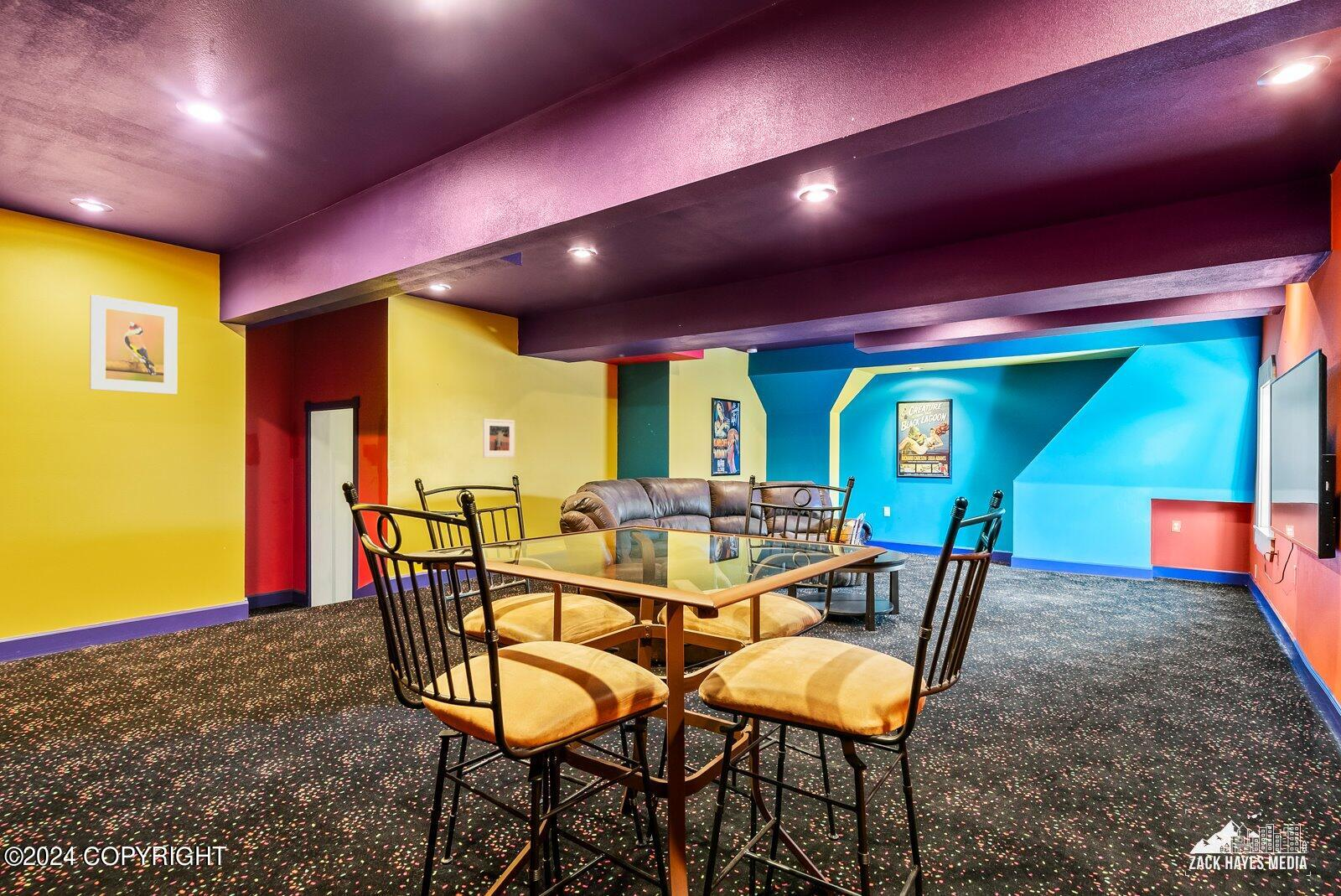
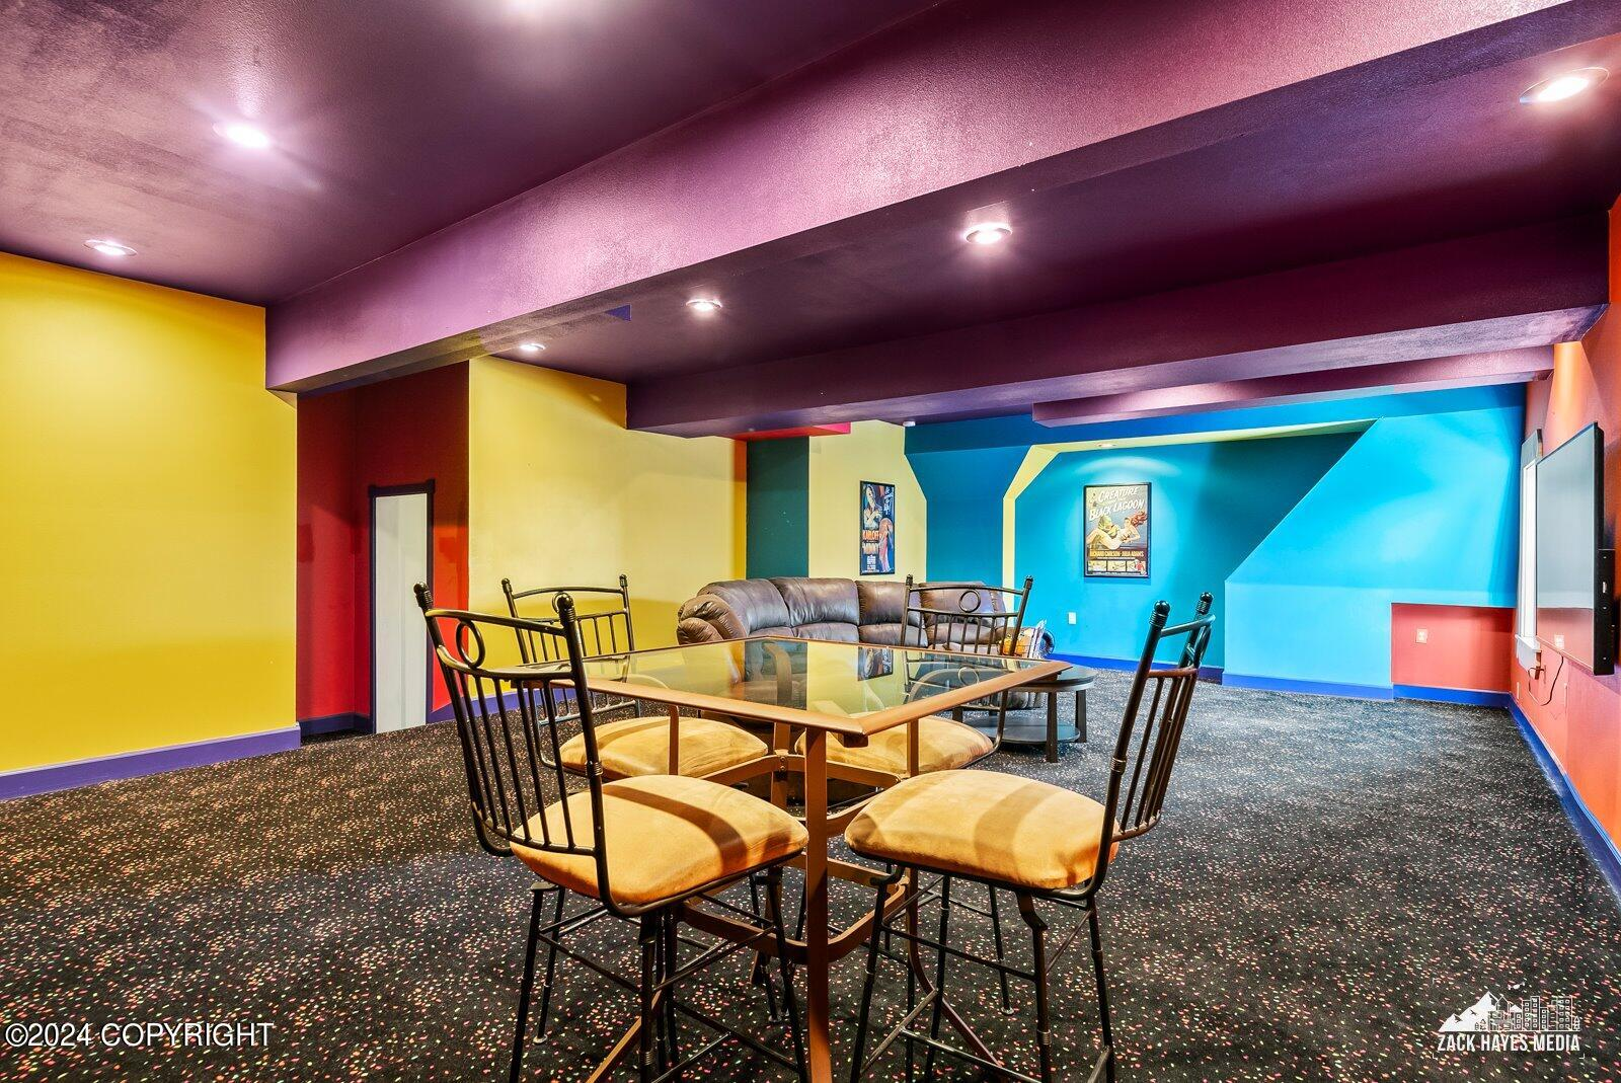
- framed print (499, 438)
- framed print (135, 346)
